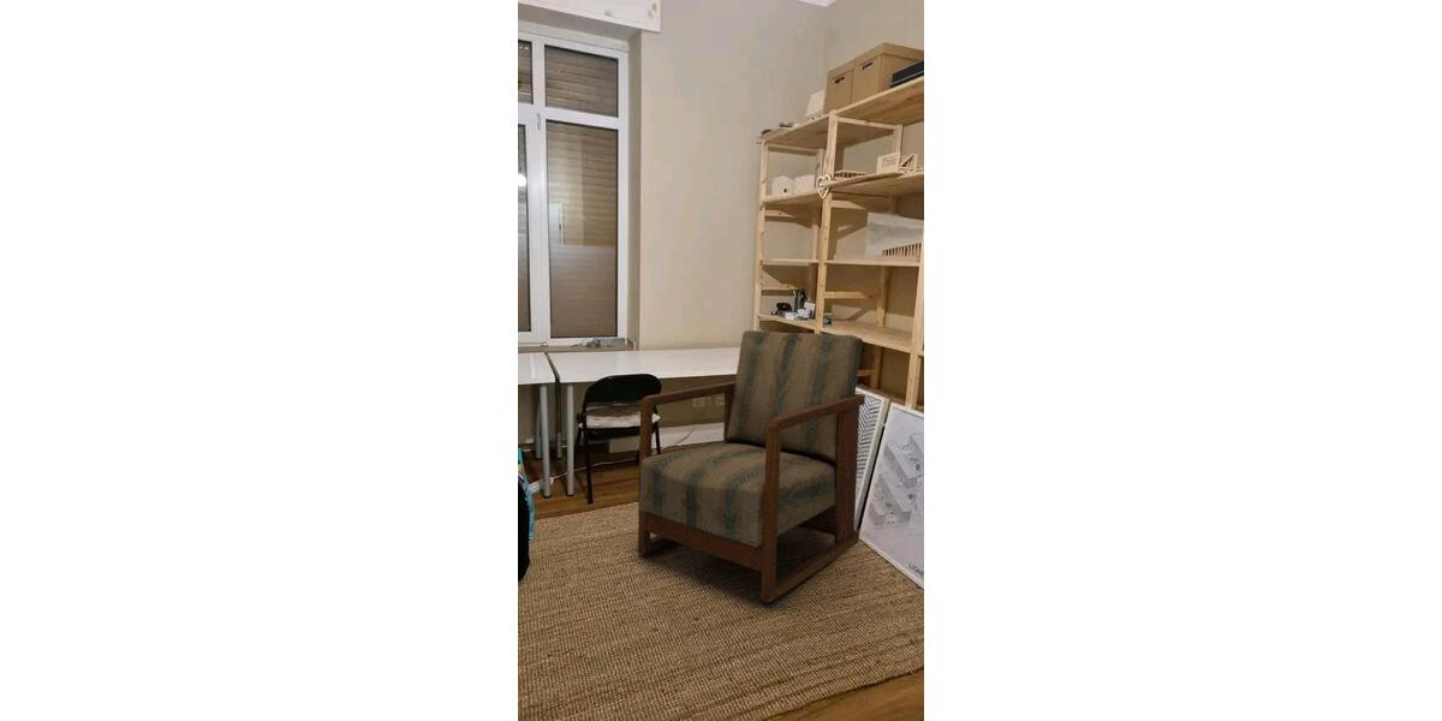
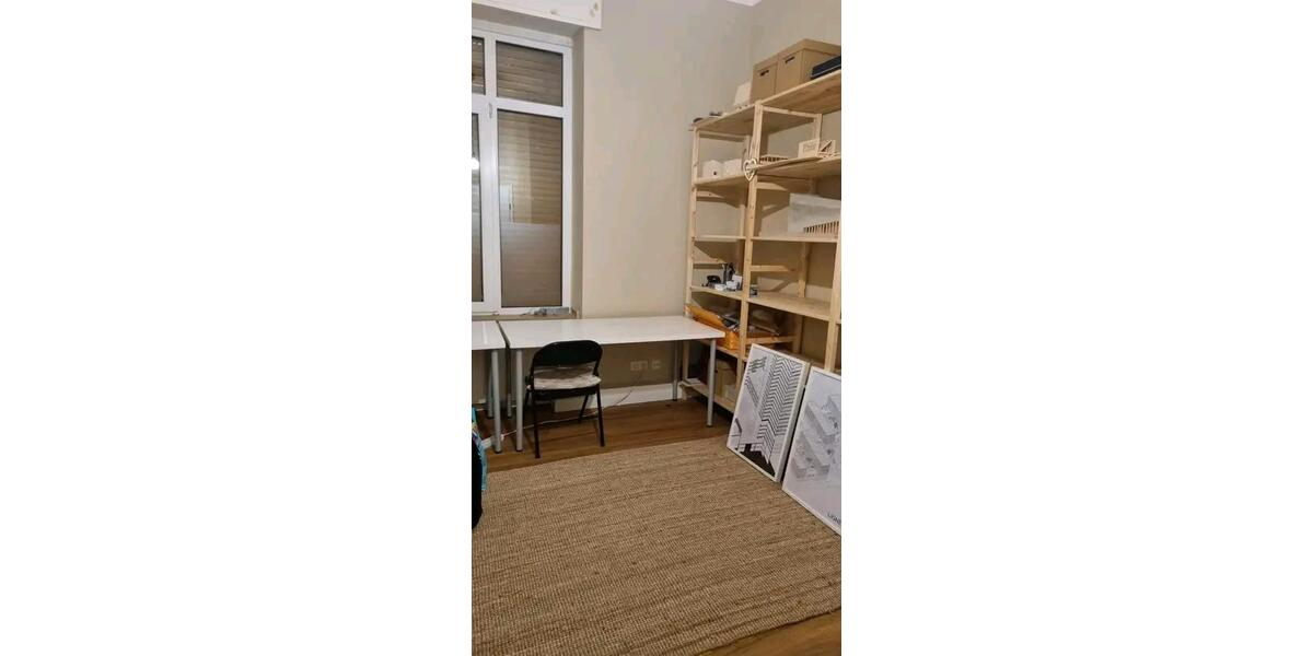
- armchair (755, 442)
